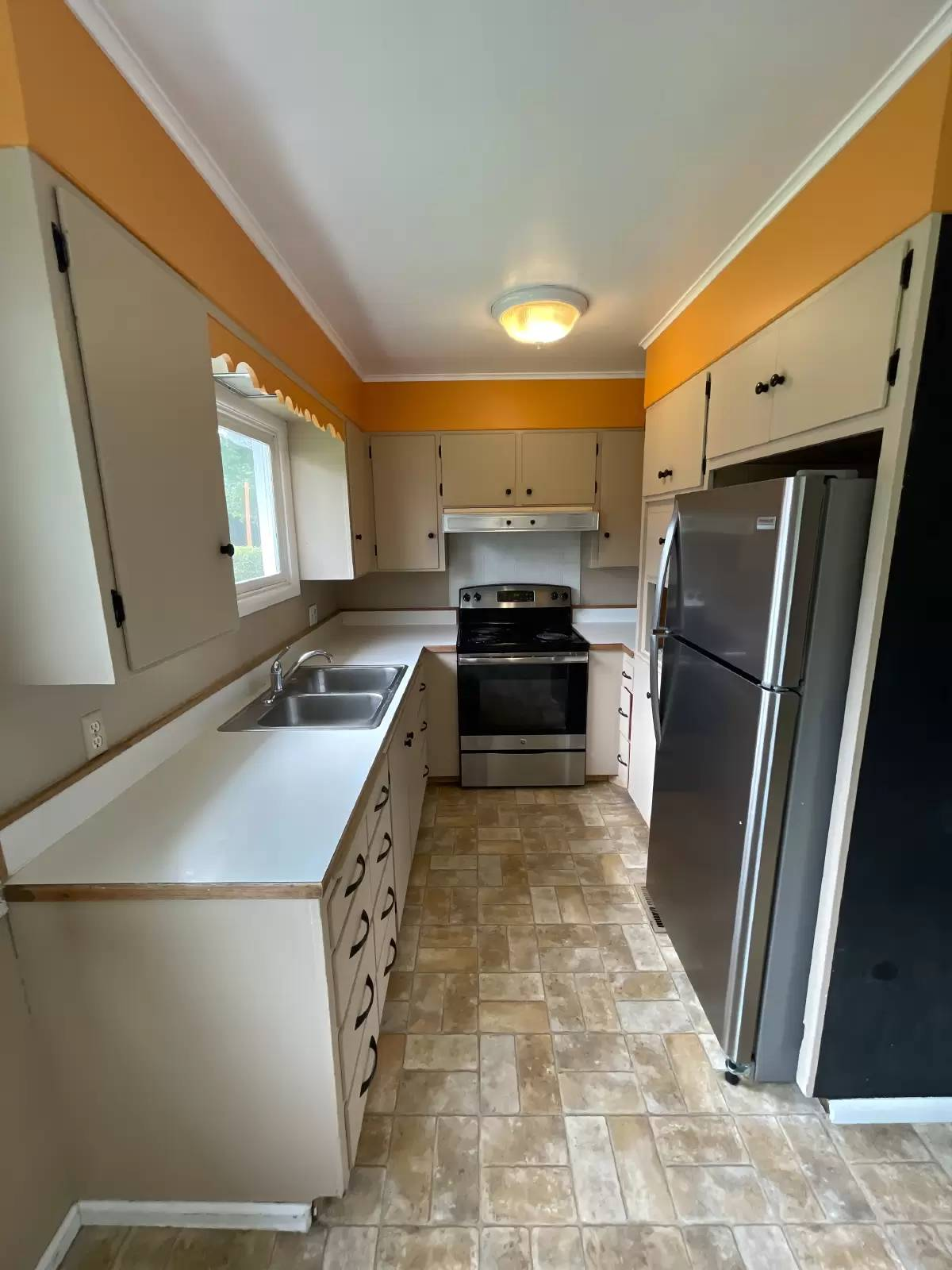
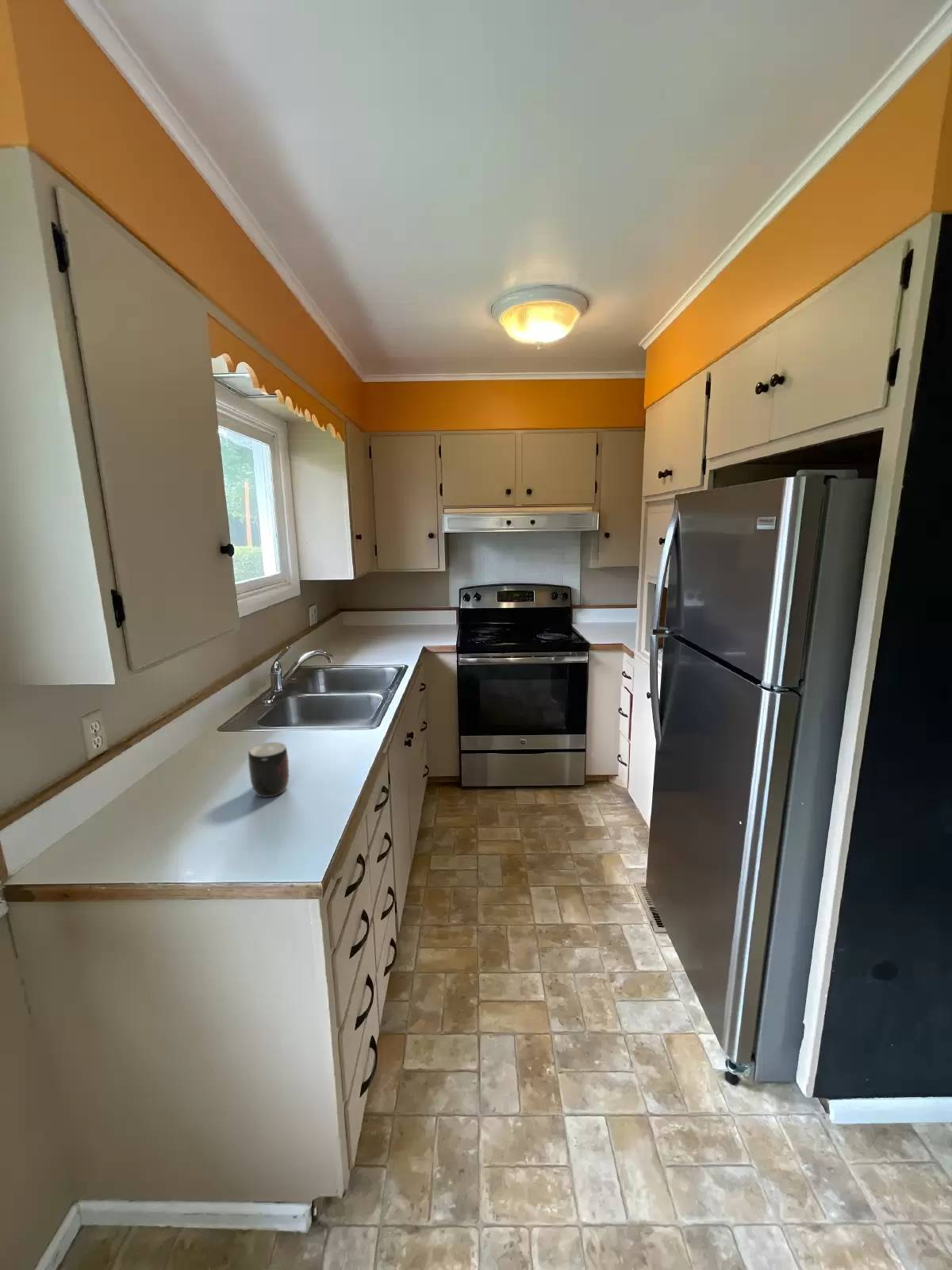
+ mug (271, 767)
